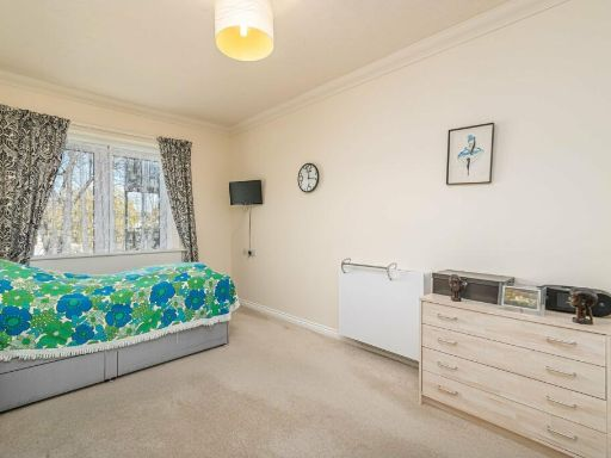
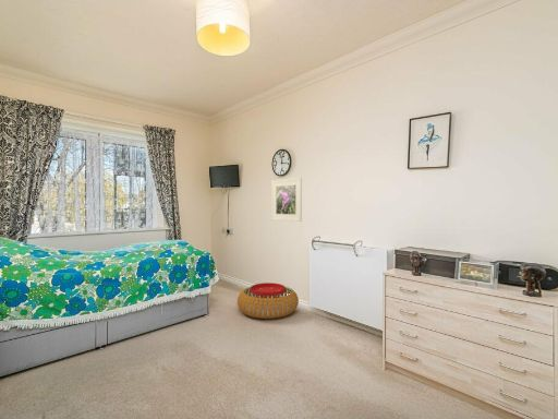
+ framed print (286, 200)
+ pouf (267, 298)
